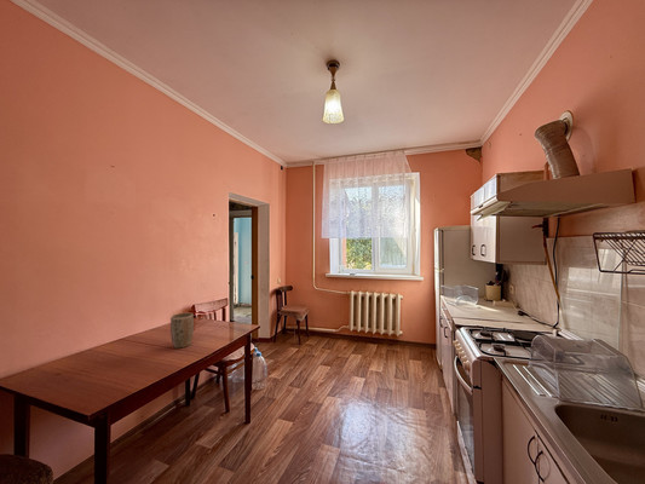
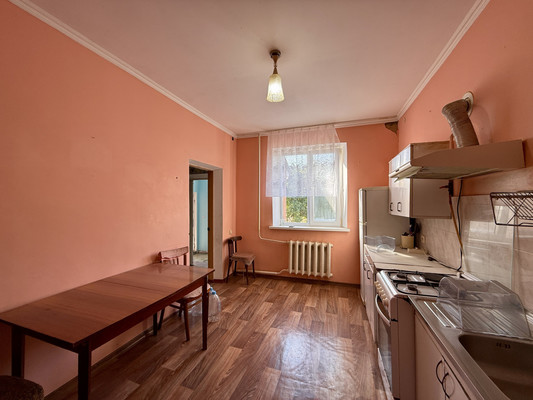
- plant pot (182, 329)
